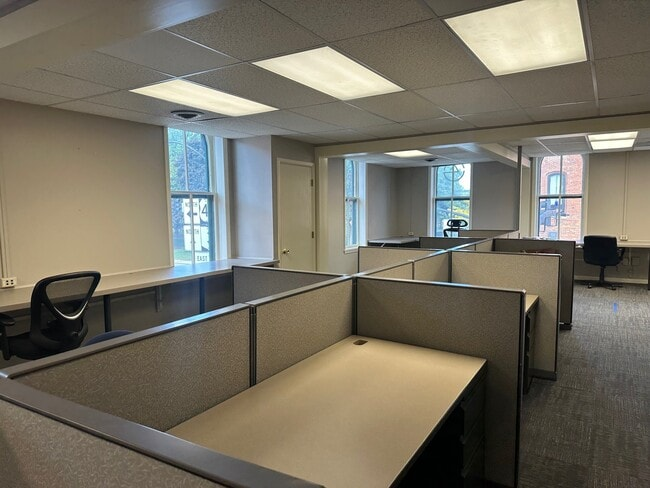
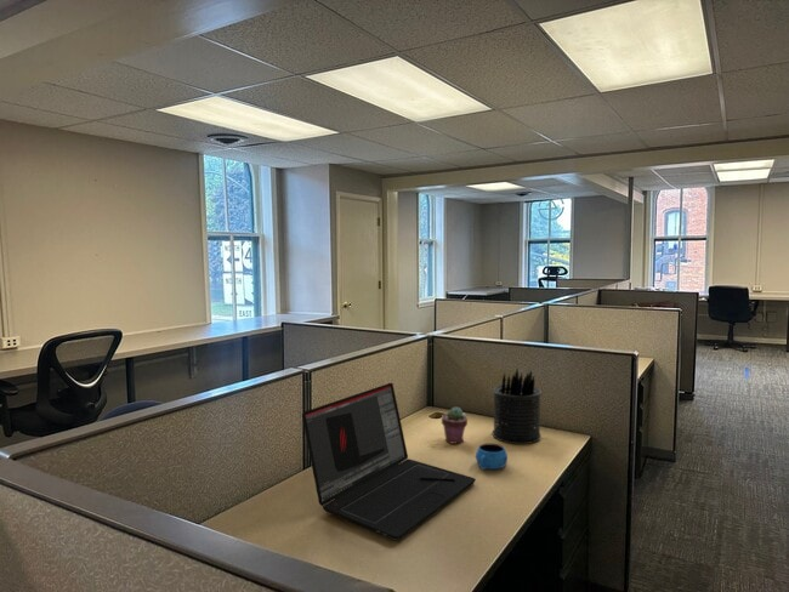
+ potted succulent (454, 423)
+ pen holder (516, 402)
+ laptop (393, 449)
+ mug (489, 457)
